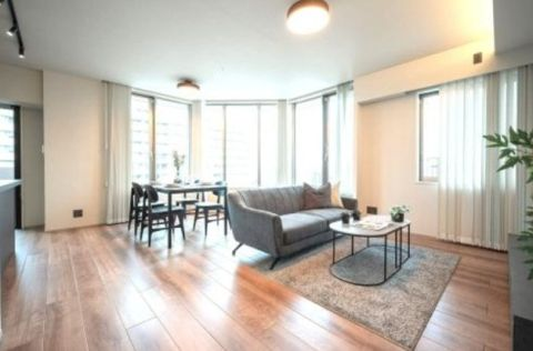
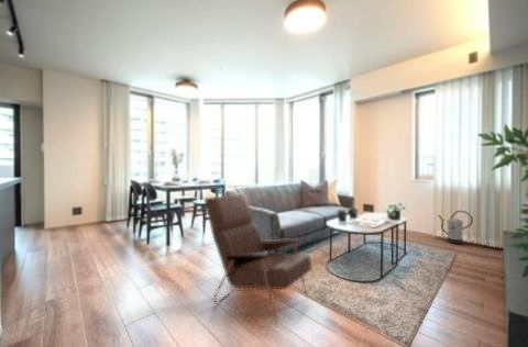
+ watering can (454, 225)
+ armchair (256, 248)
